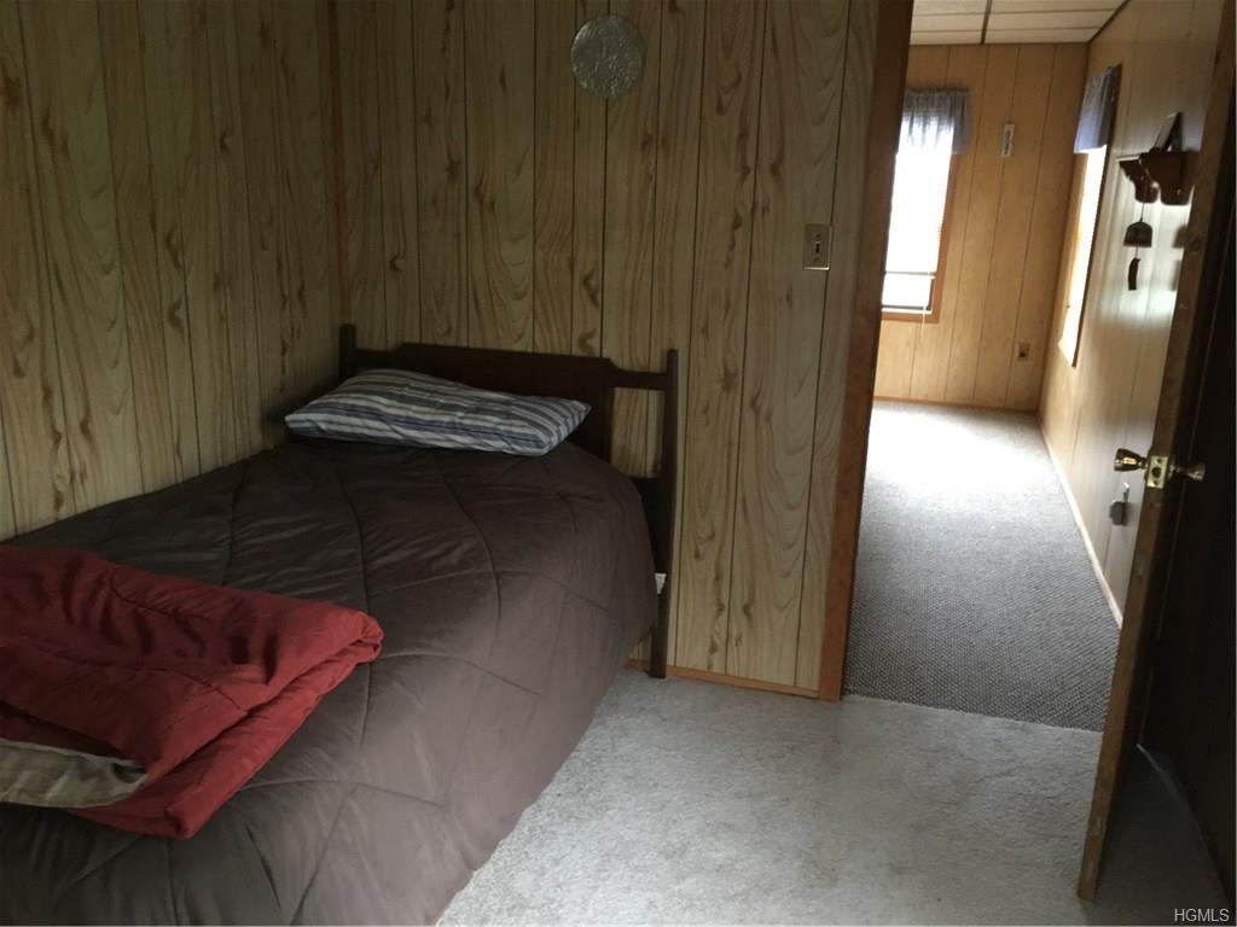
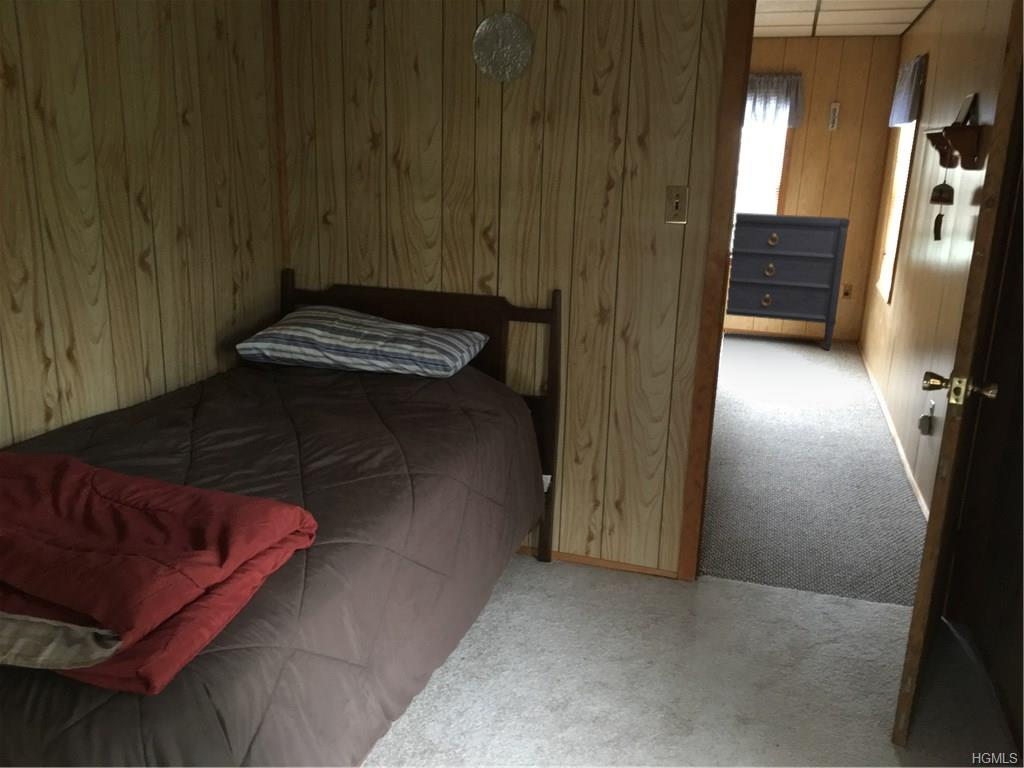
+ dresser (769, 278)
